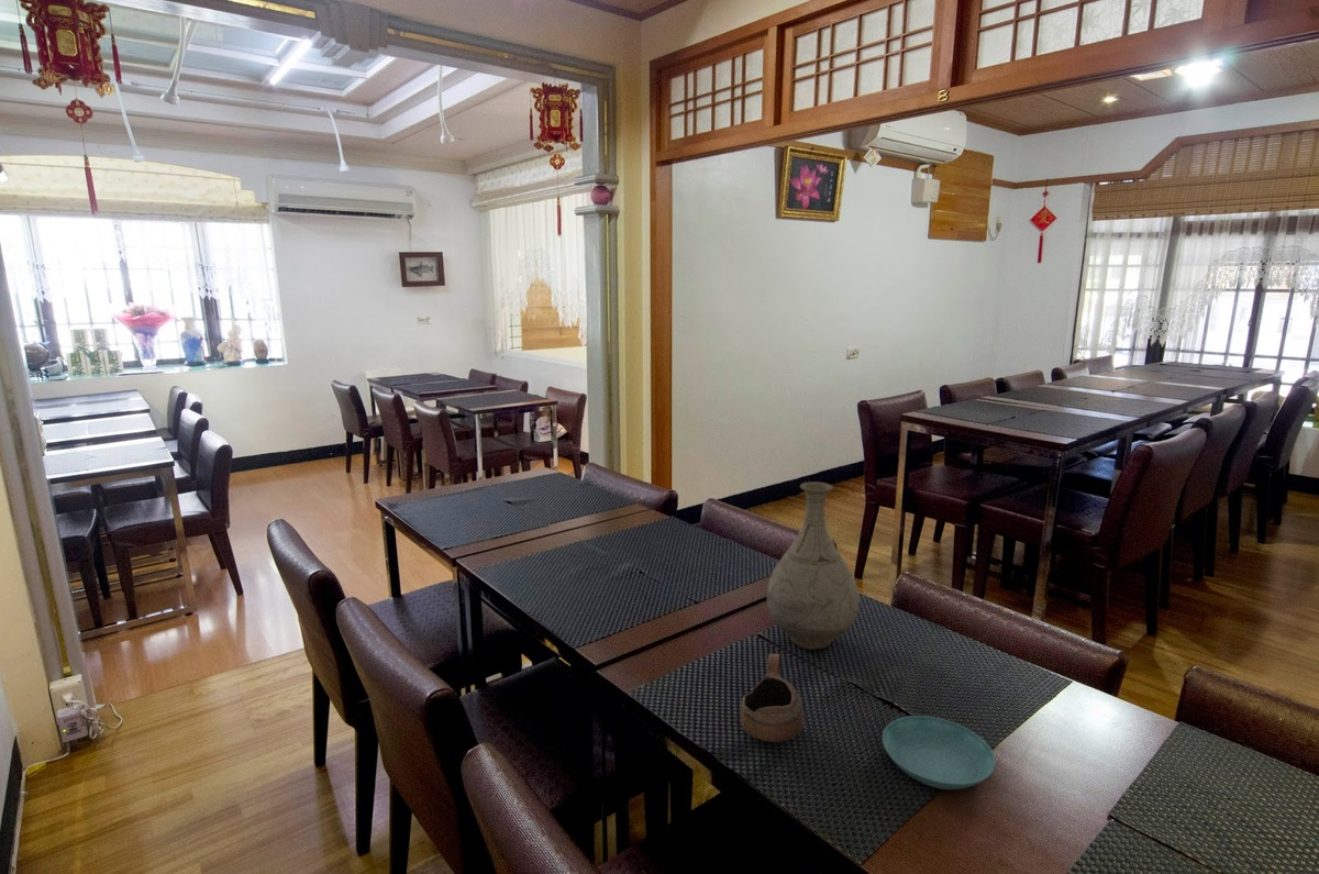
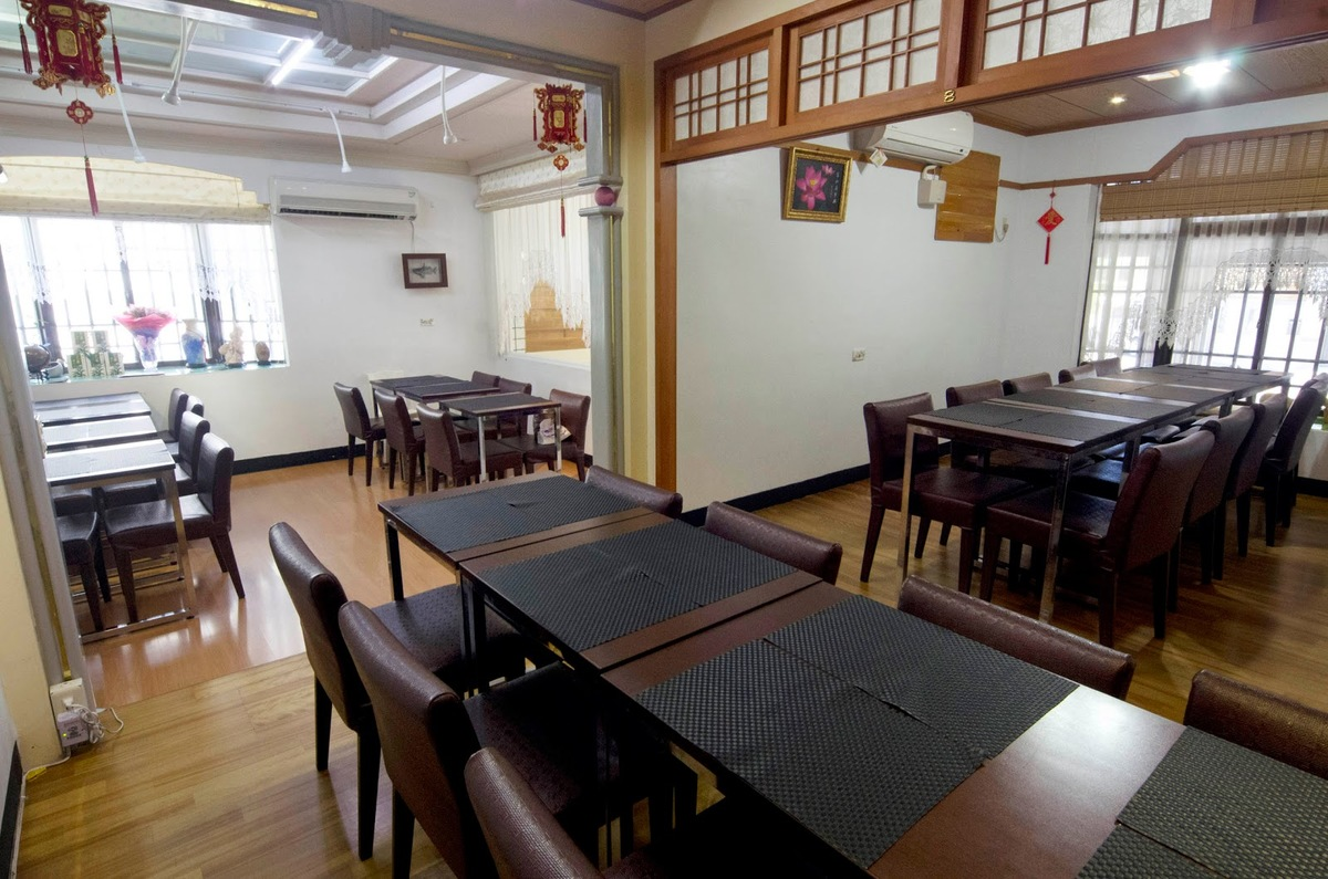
- cup (776, 699)
- saucer (936, 754)
- vase (813, 564)
